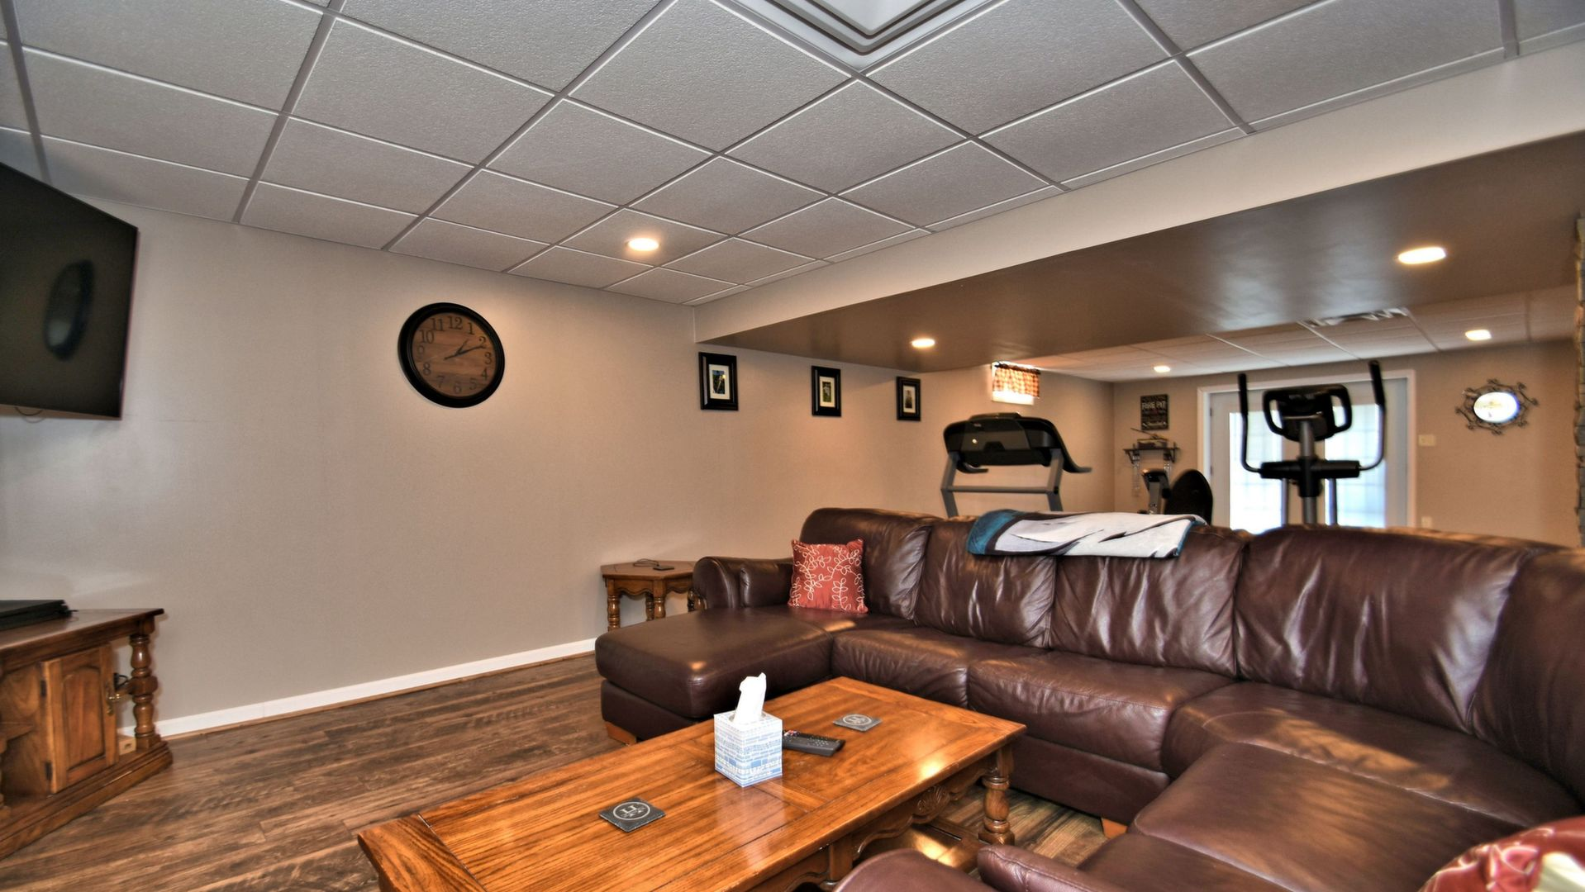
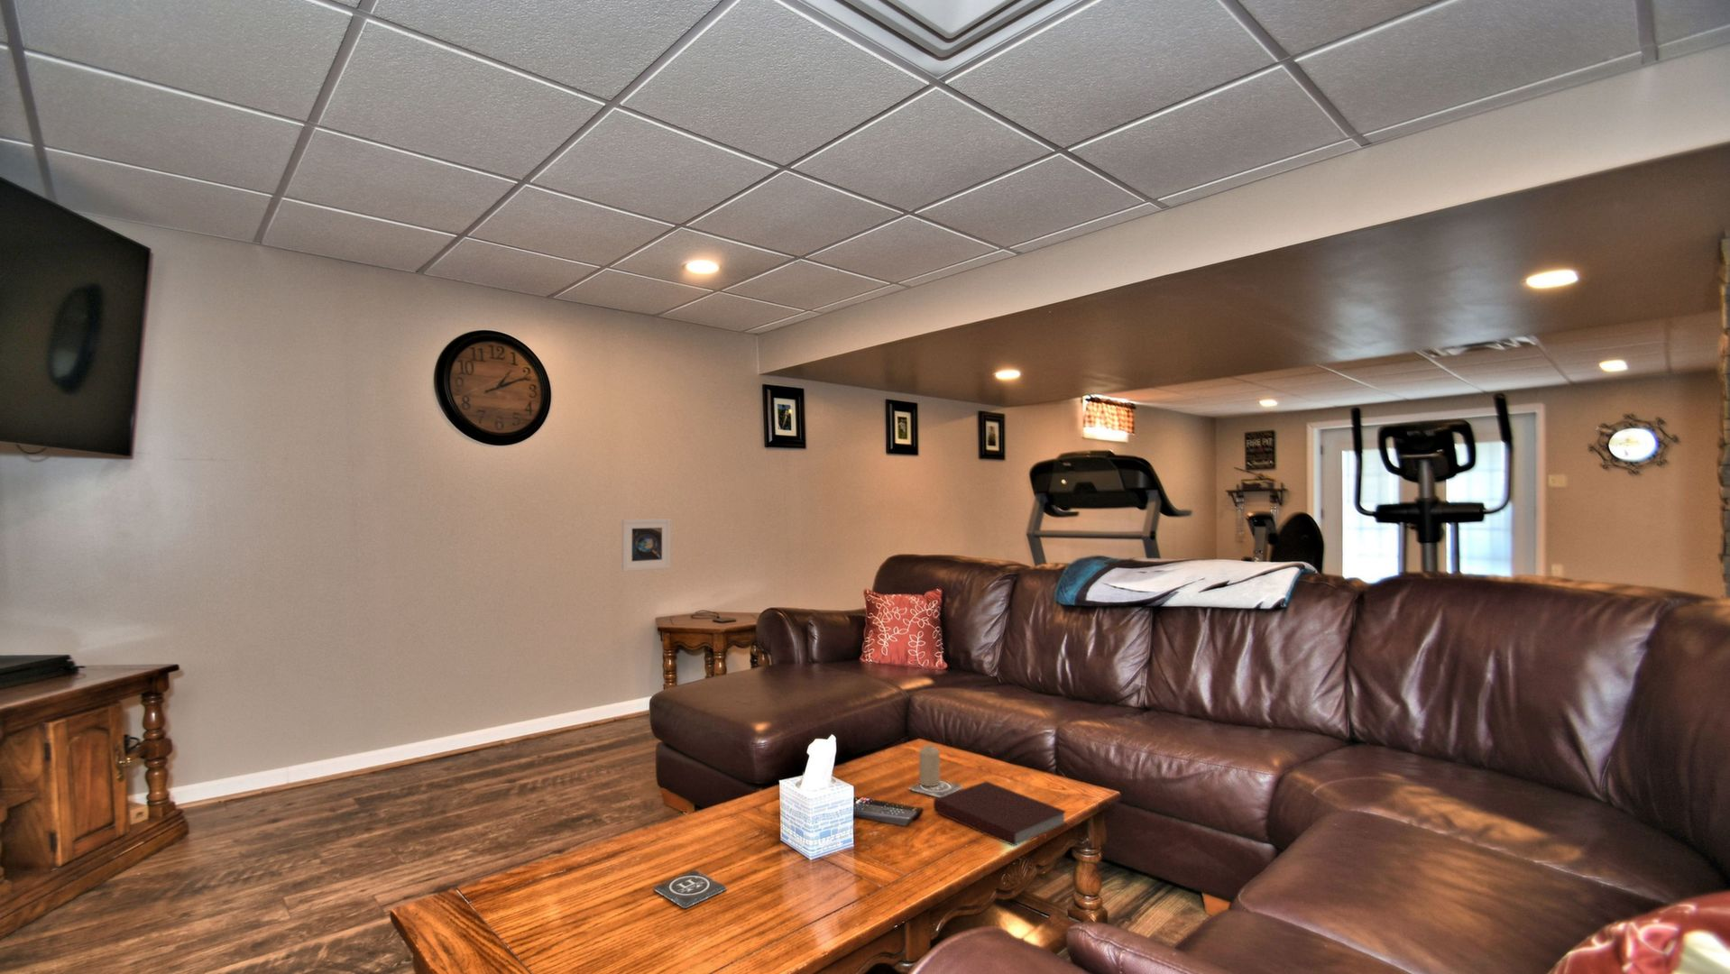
+ candle (929, 764)
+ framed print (646, 544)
+ notebook (998, 811)
